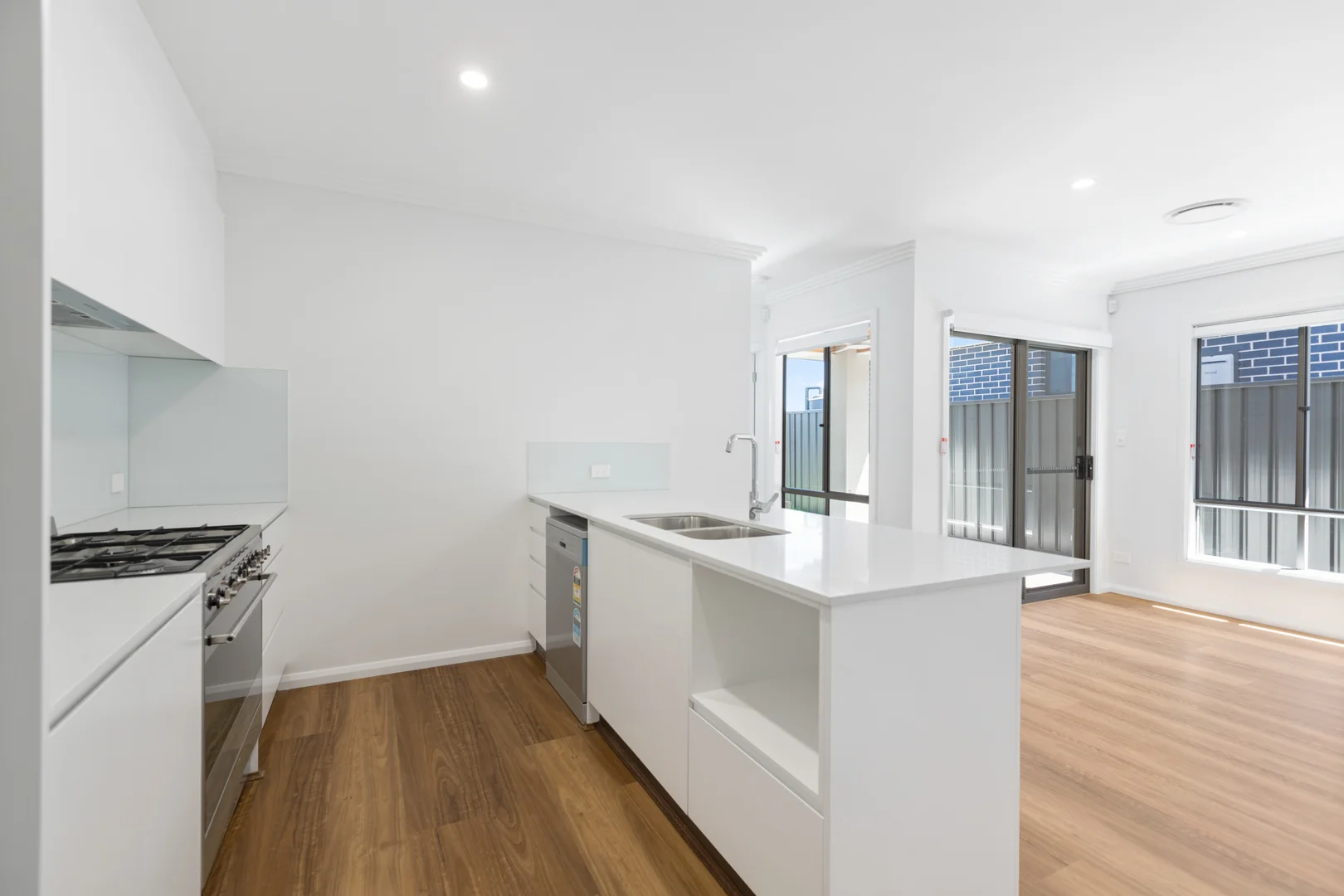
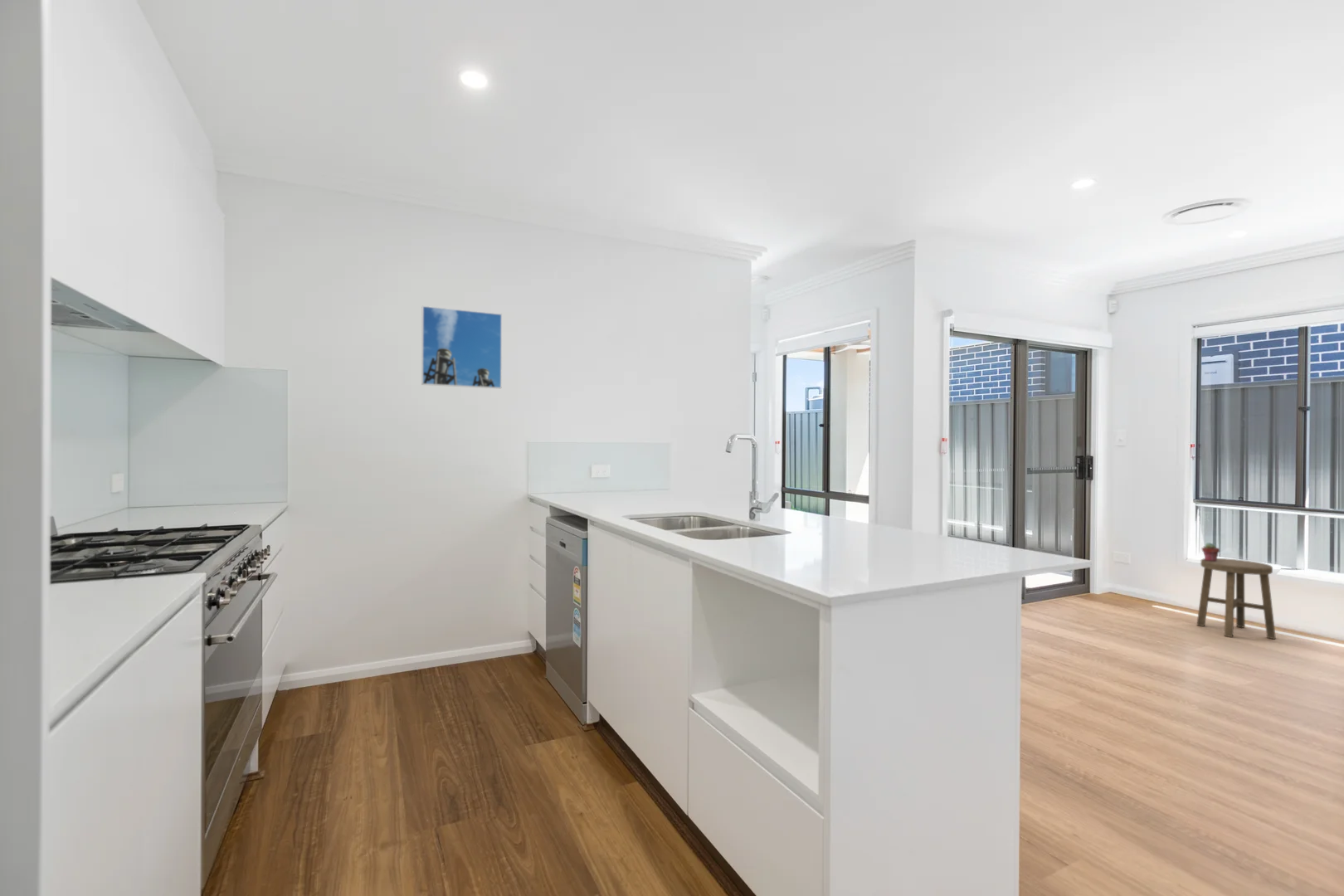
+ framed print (462, 348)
+ potted succulent (1210, 551)
+ stool (1234, 597)
